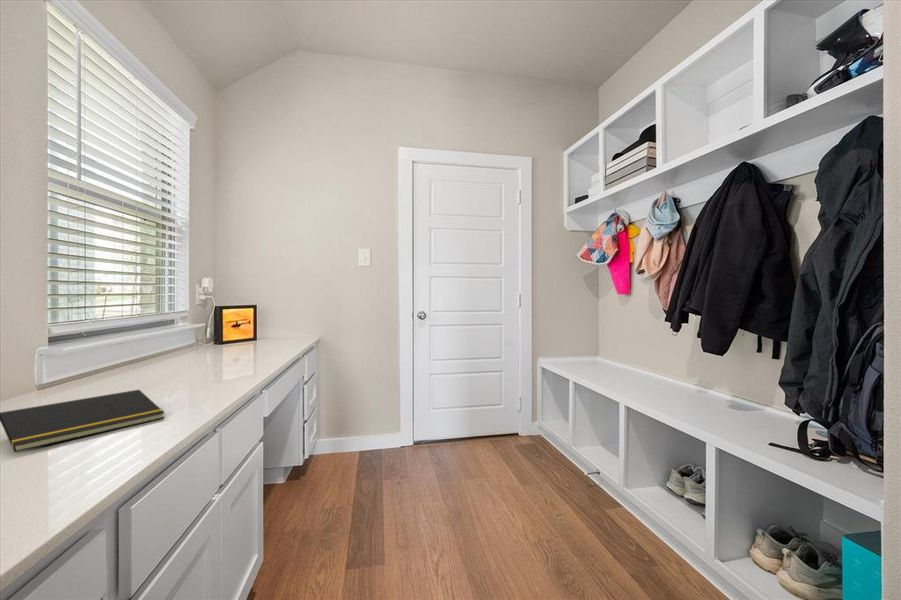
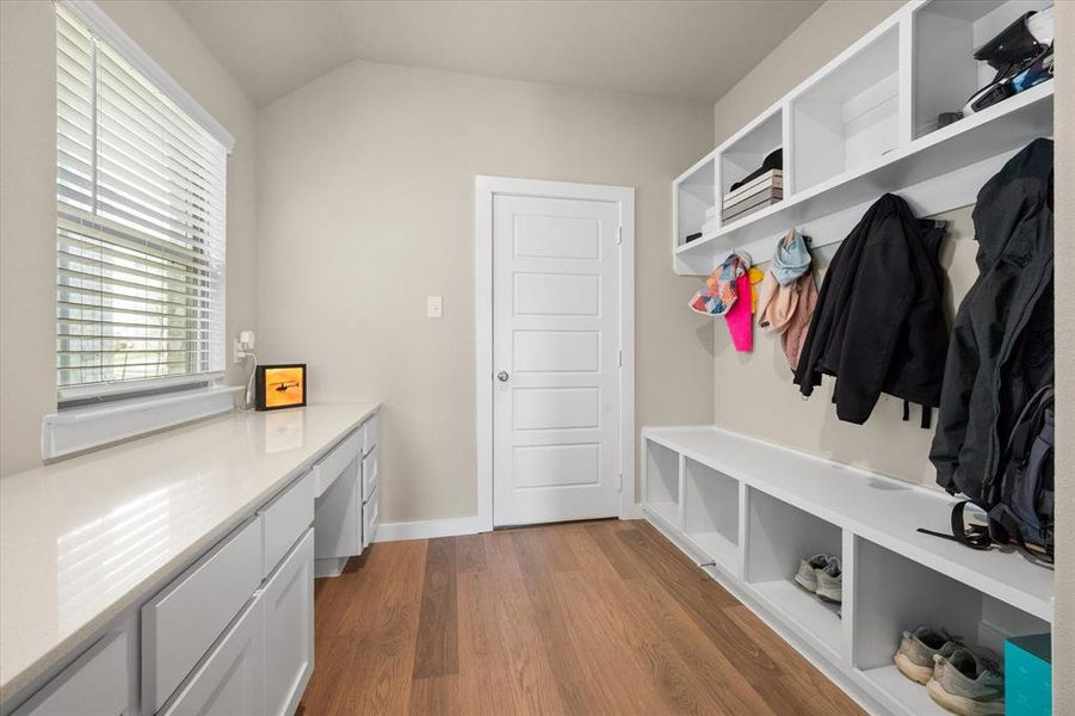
- notepad (87, 415)
